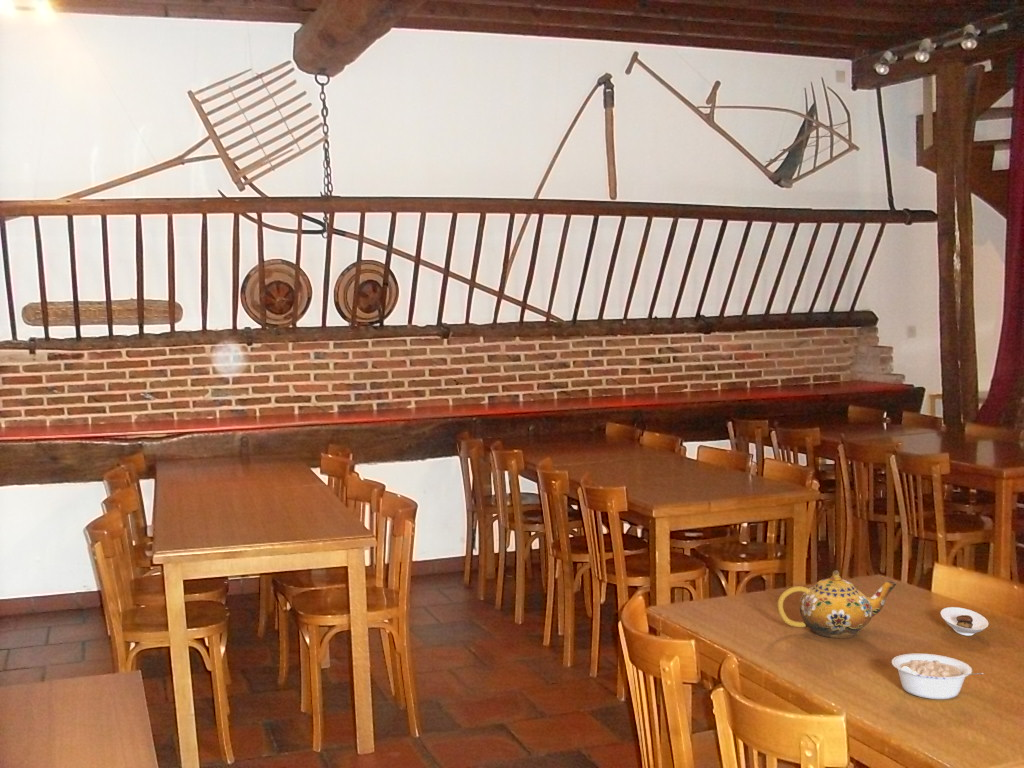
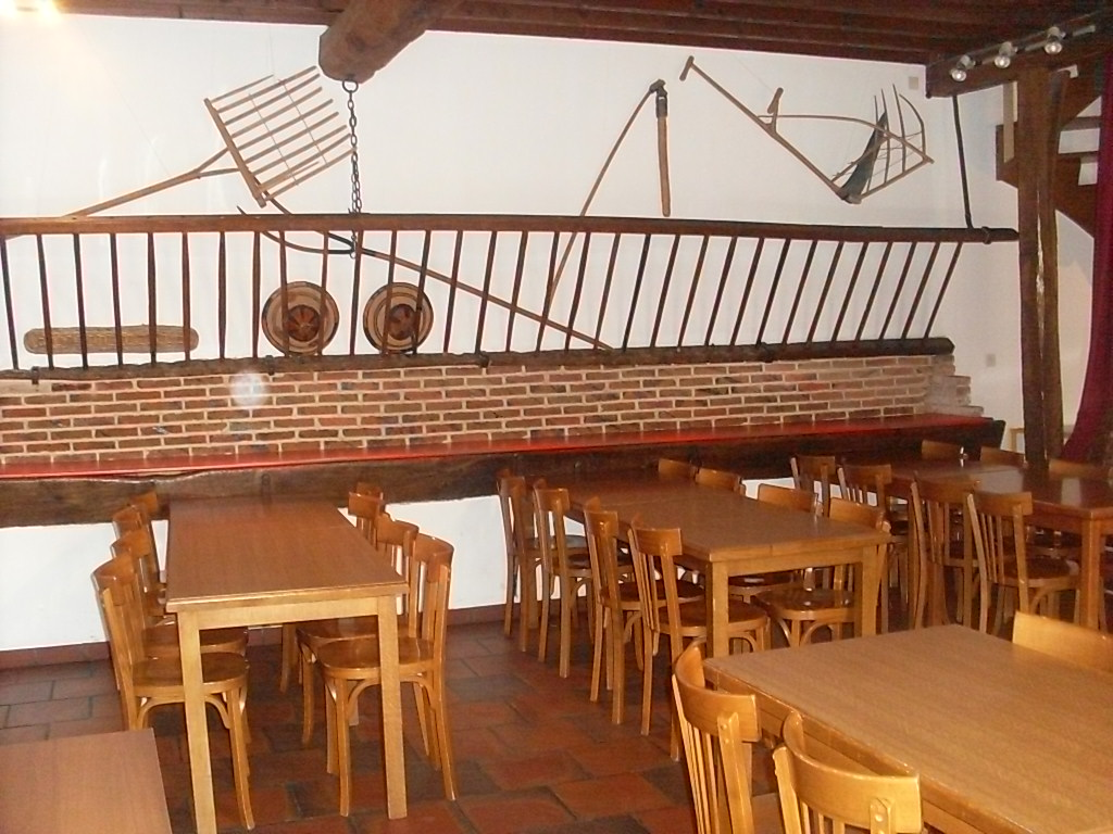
- teapot (836, 600)
- legume (934, 675)
- saucer (963, 622)
